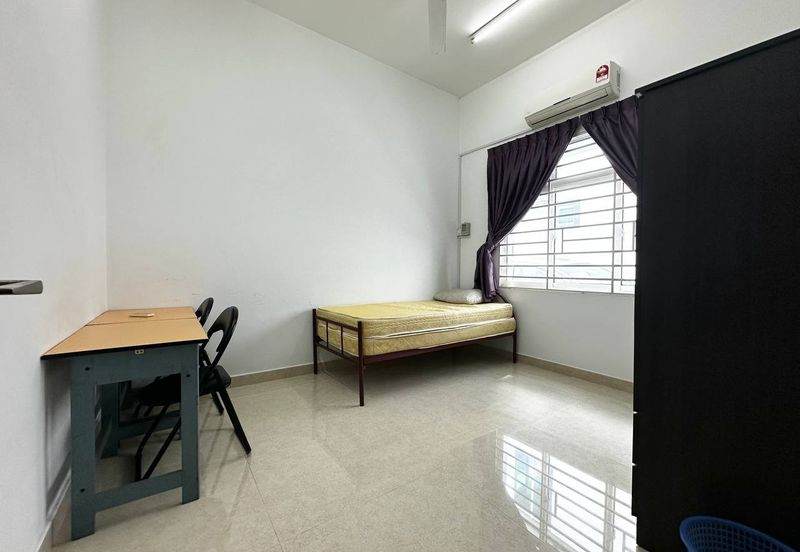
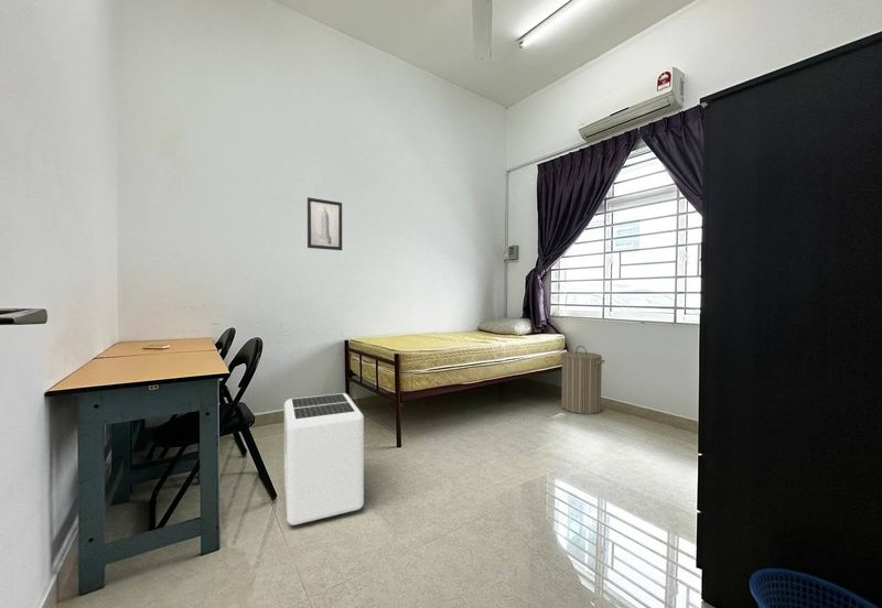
+ laundry hamper (581, 377)
+ air purifier (321, 453)
+ wall art (324, 225)
